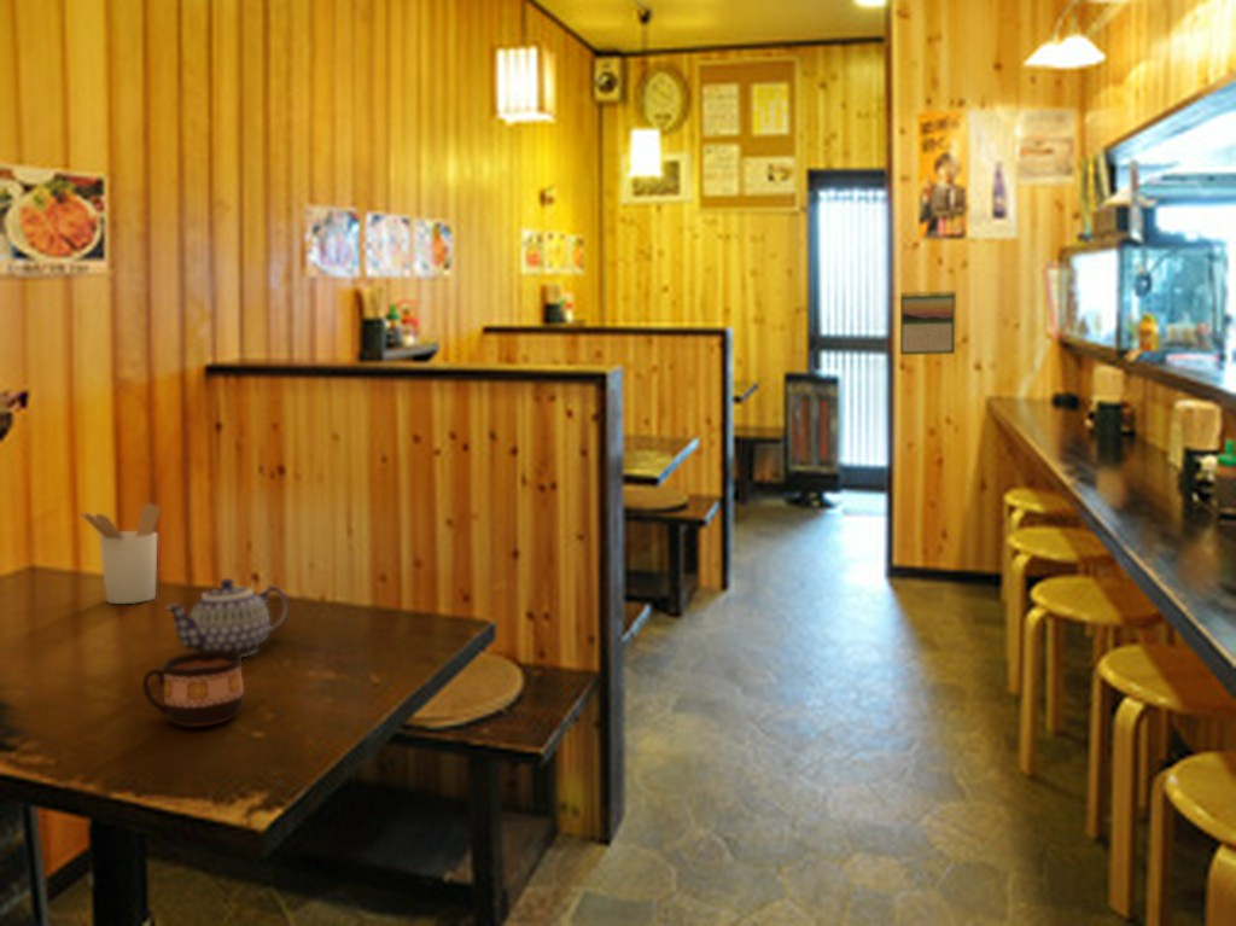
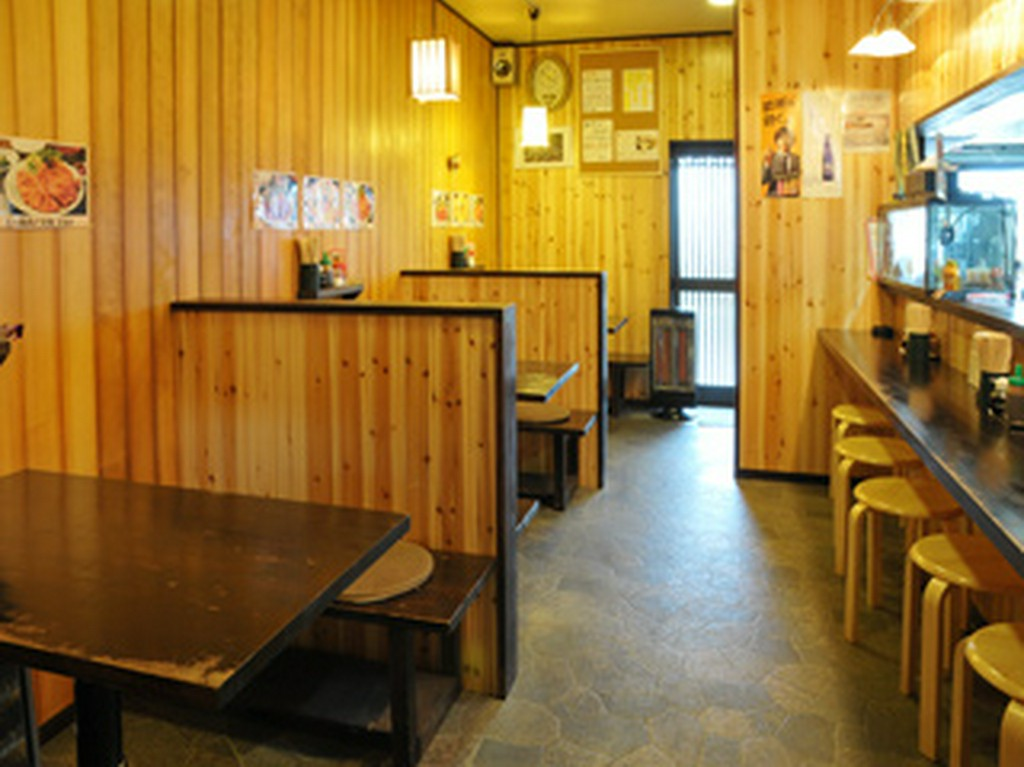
- utensil holder (118, 553)
- calendar (927, 321)
- teapot (228, 616)
- cup (199, 688)
